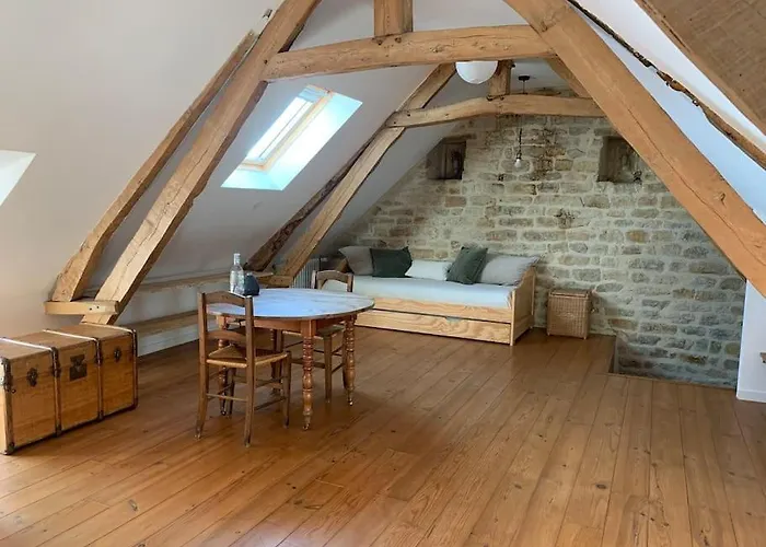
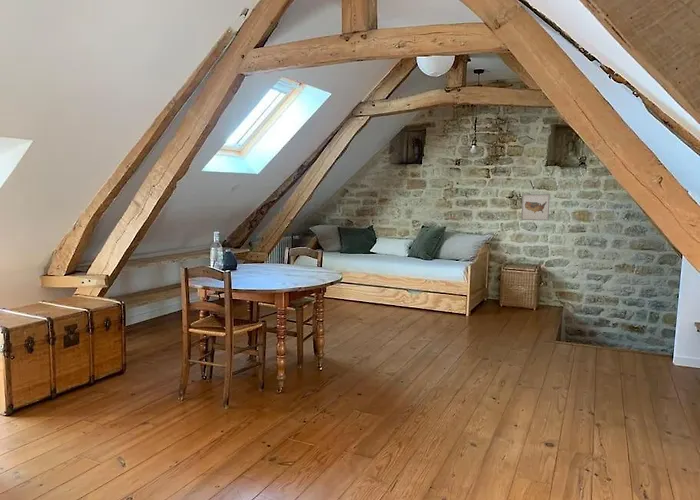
+ wall art (535, 207)
